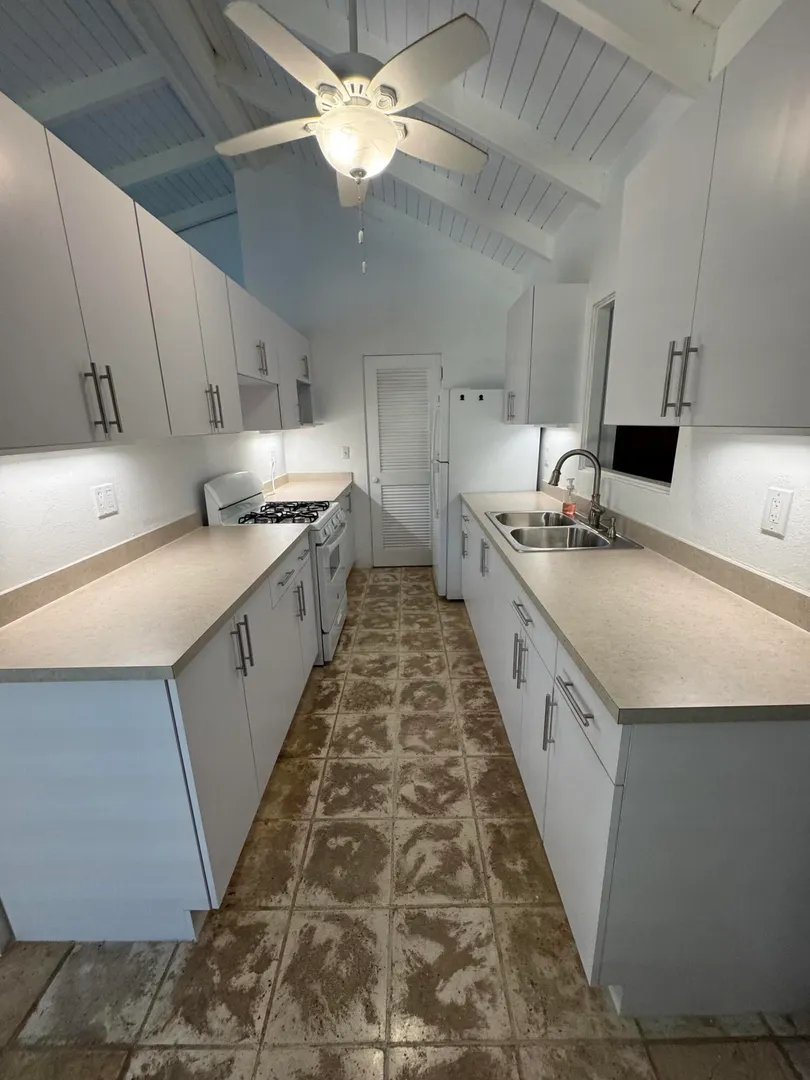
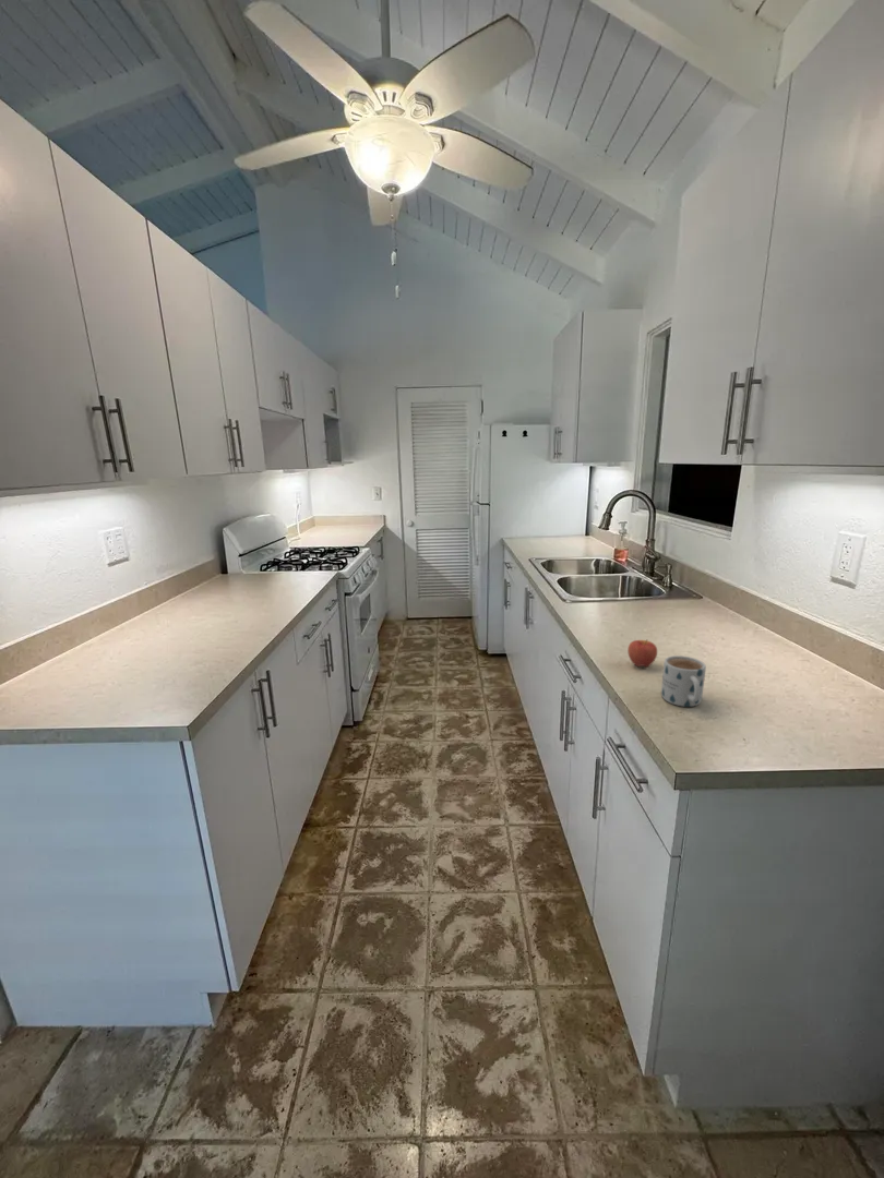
+ mug (685, 684)
+ apple (642, 651)
